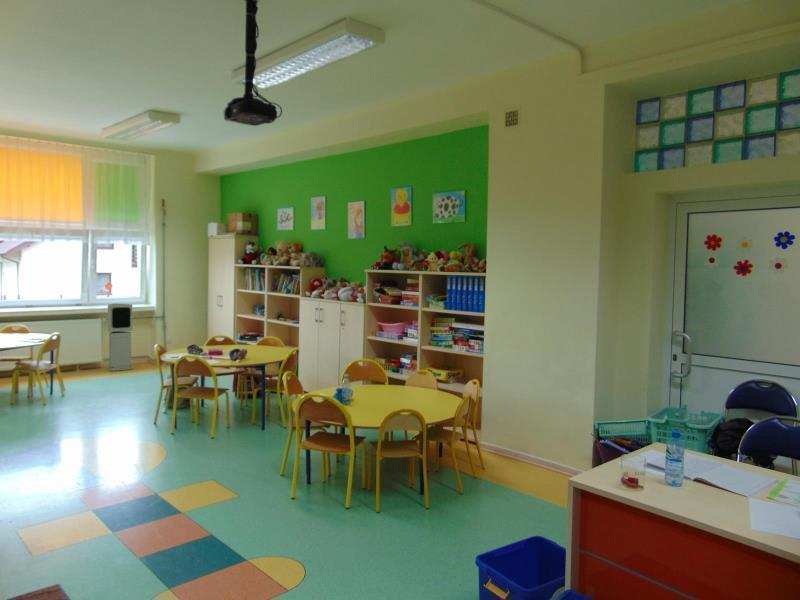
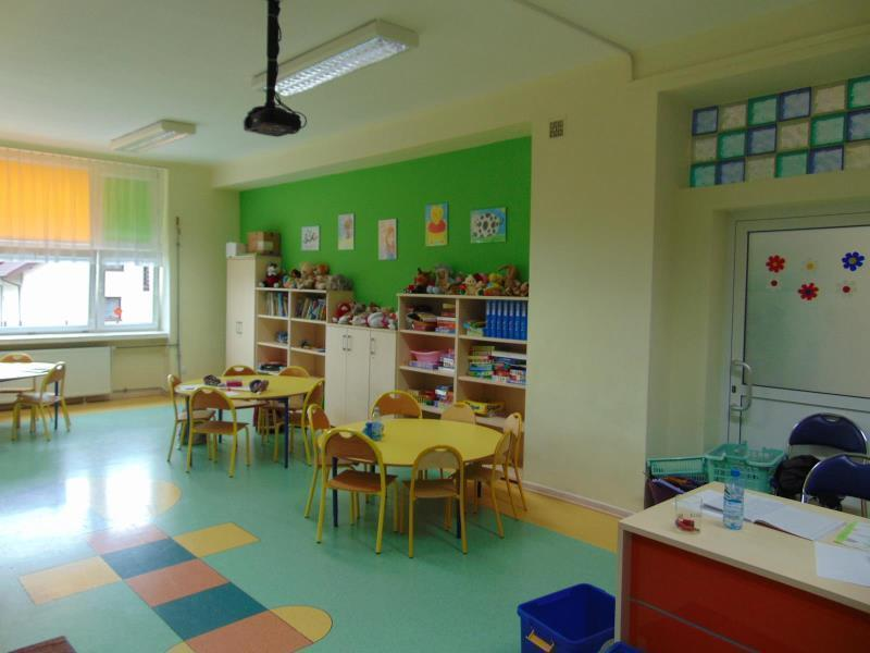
- air purifier (118, 336)
